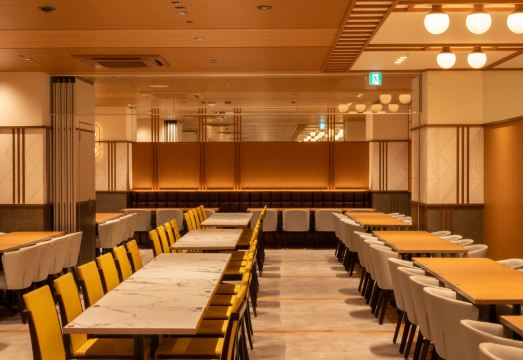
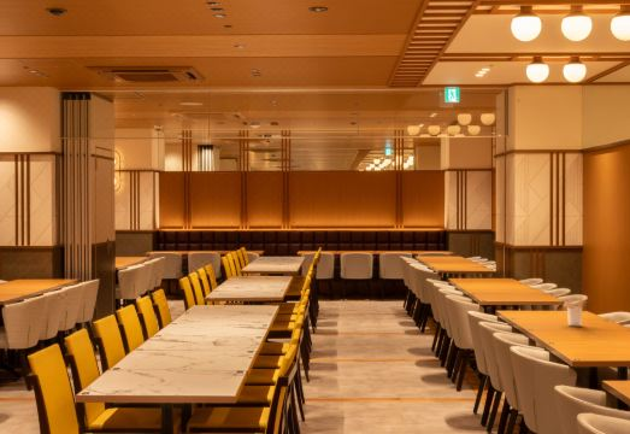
+ utensil holder (572, 312)
